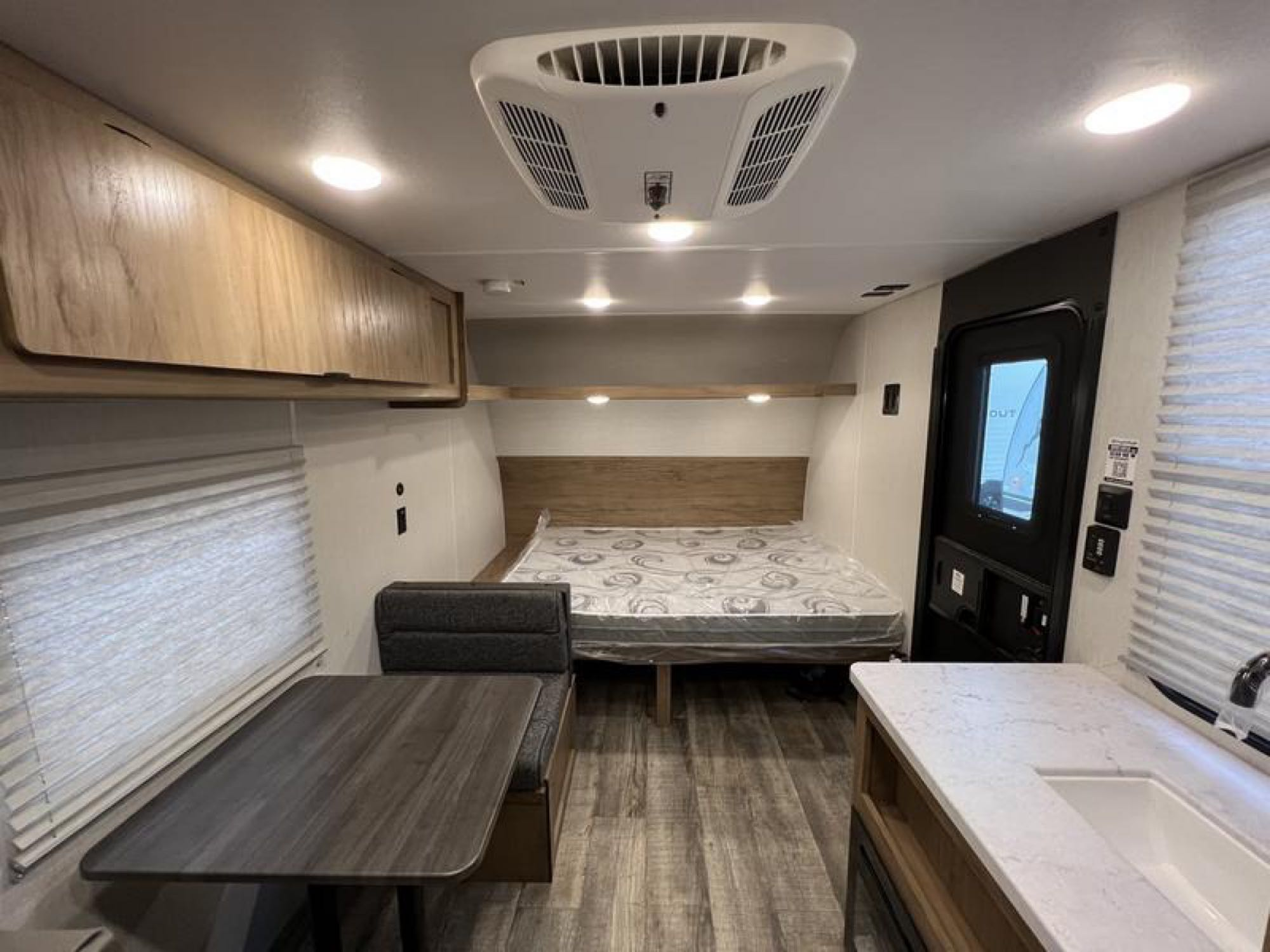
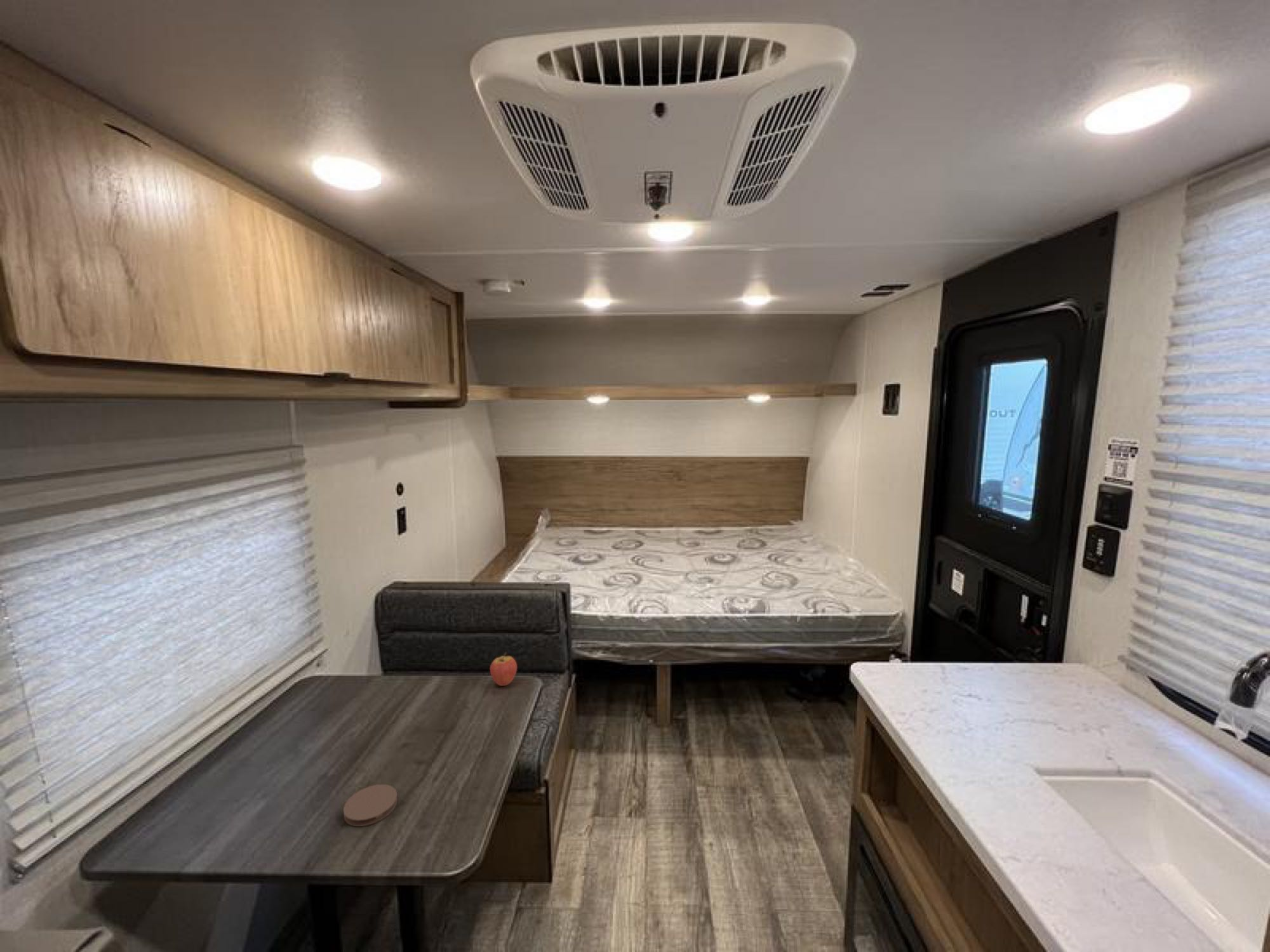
+ fruit (504, 668)
+ coaster (371, 804)
